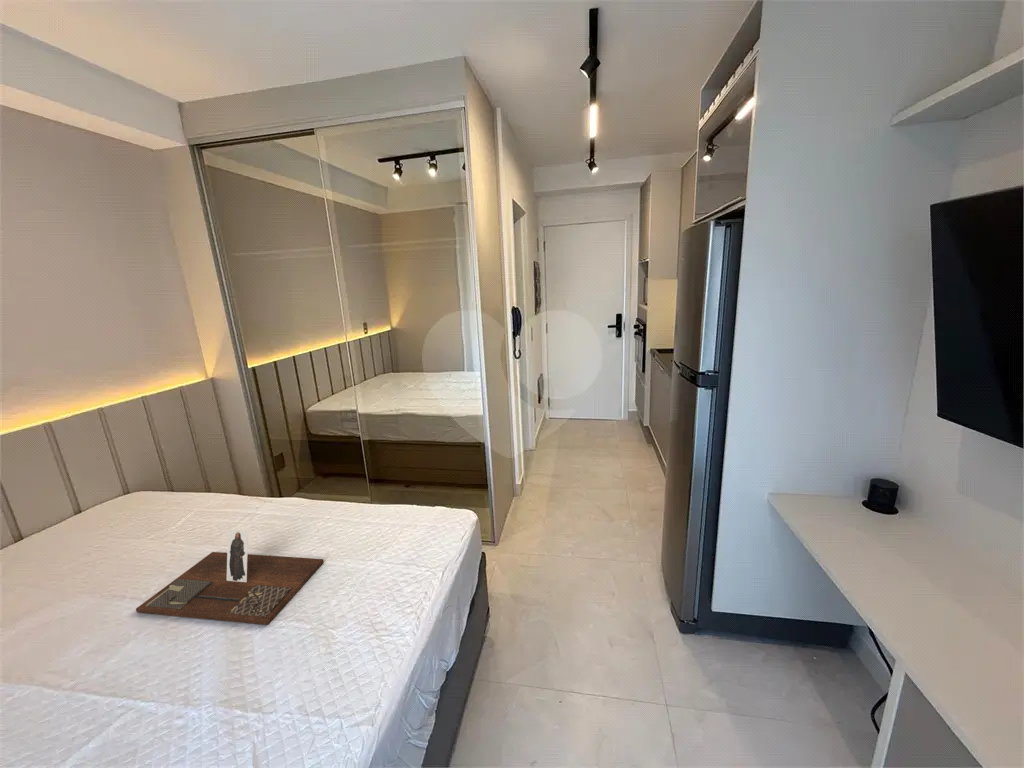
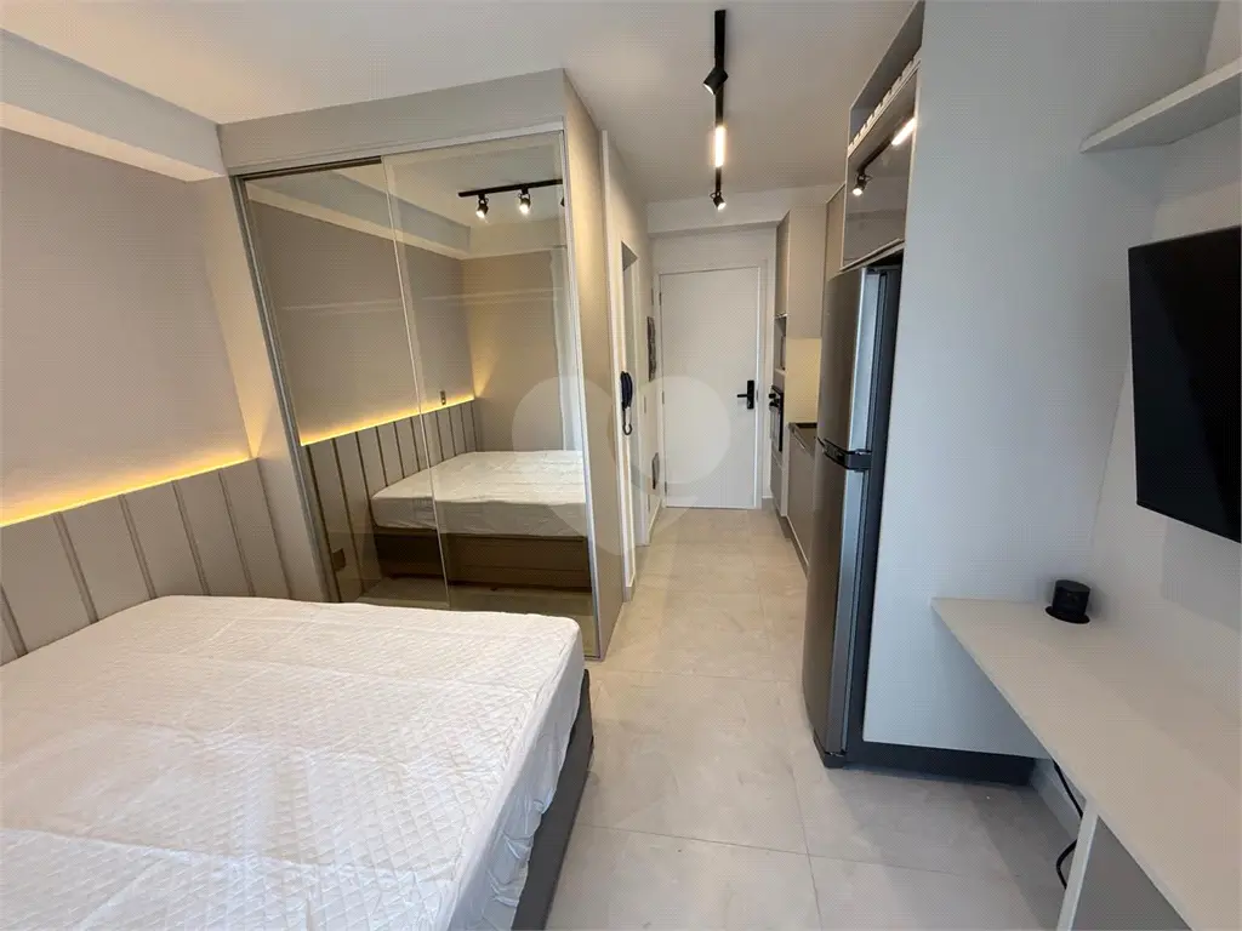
- decorative tray (231, 562)
